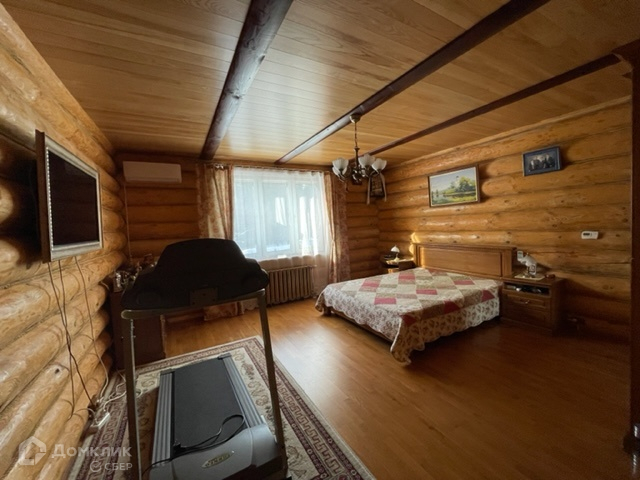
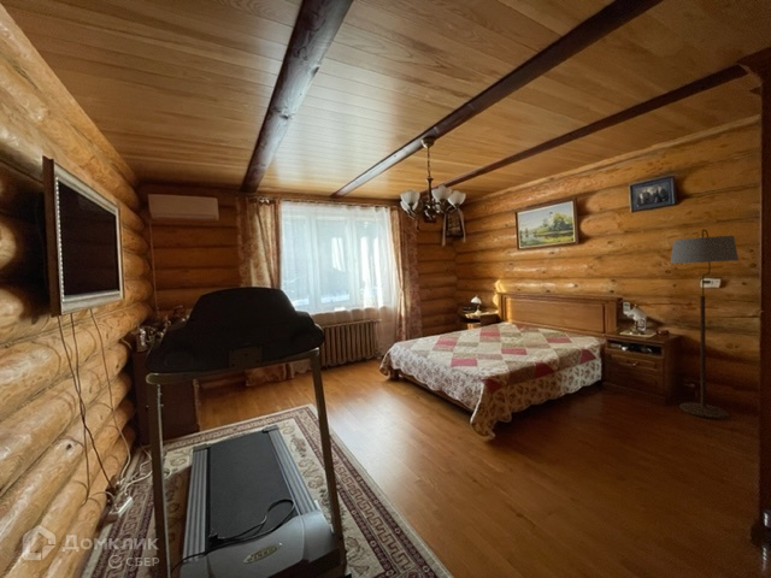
+ floor lamp (704, 320)
